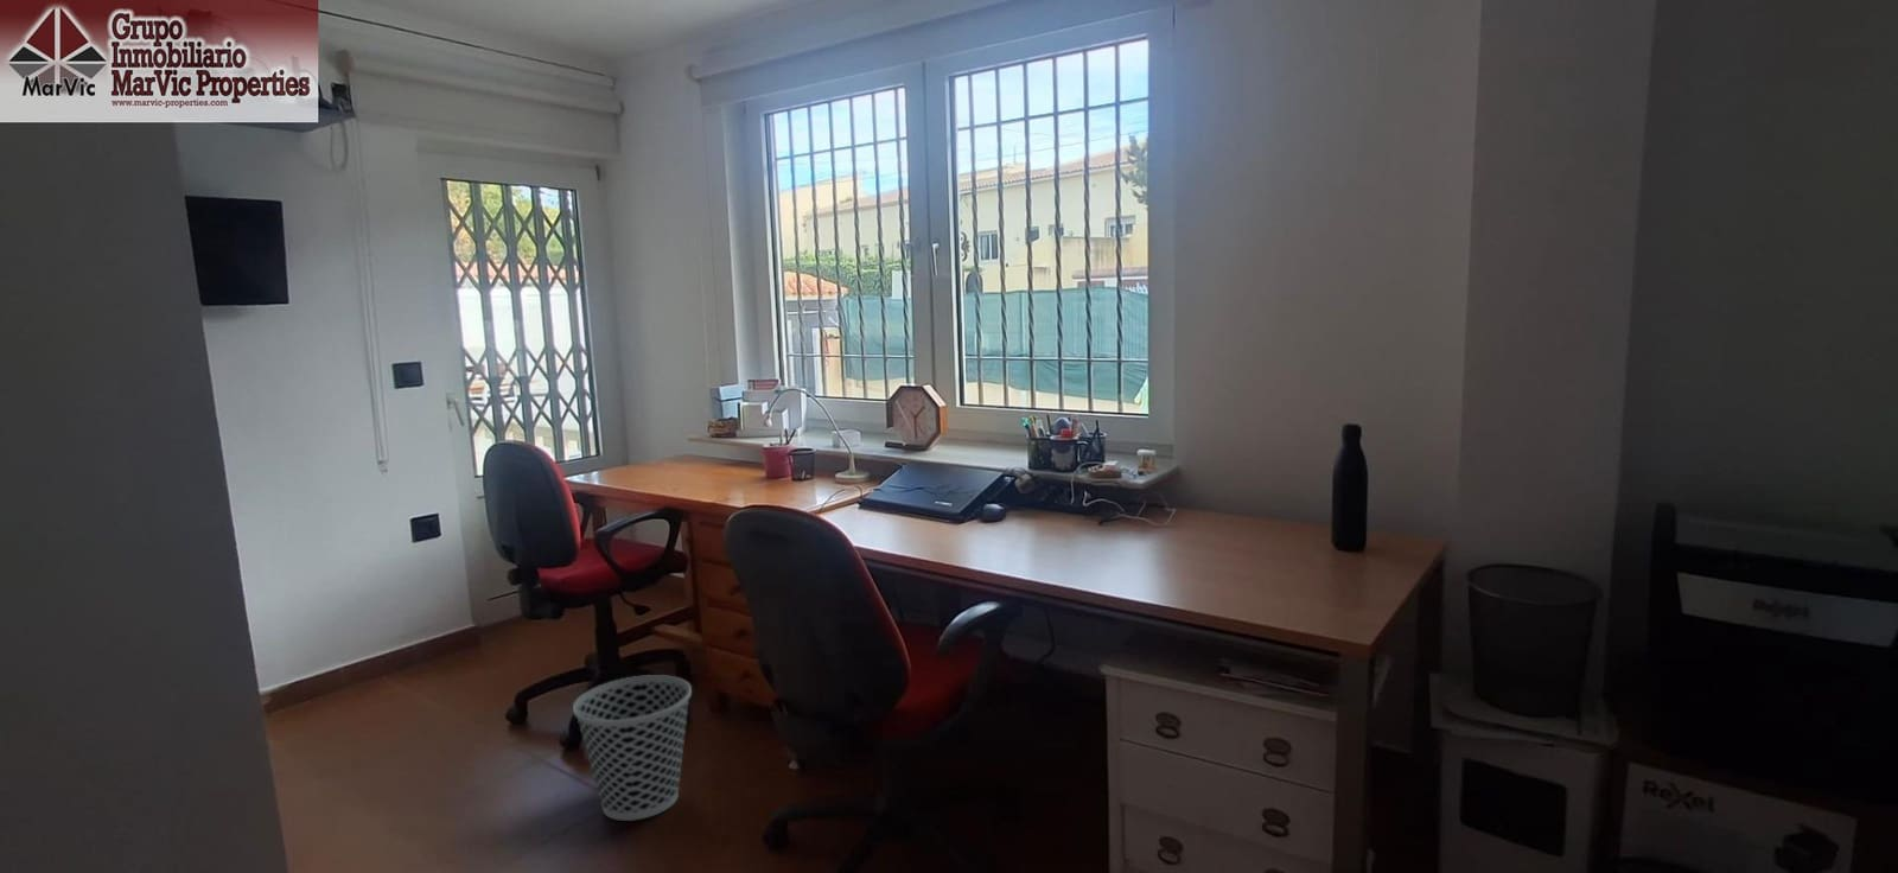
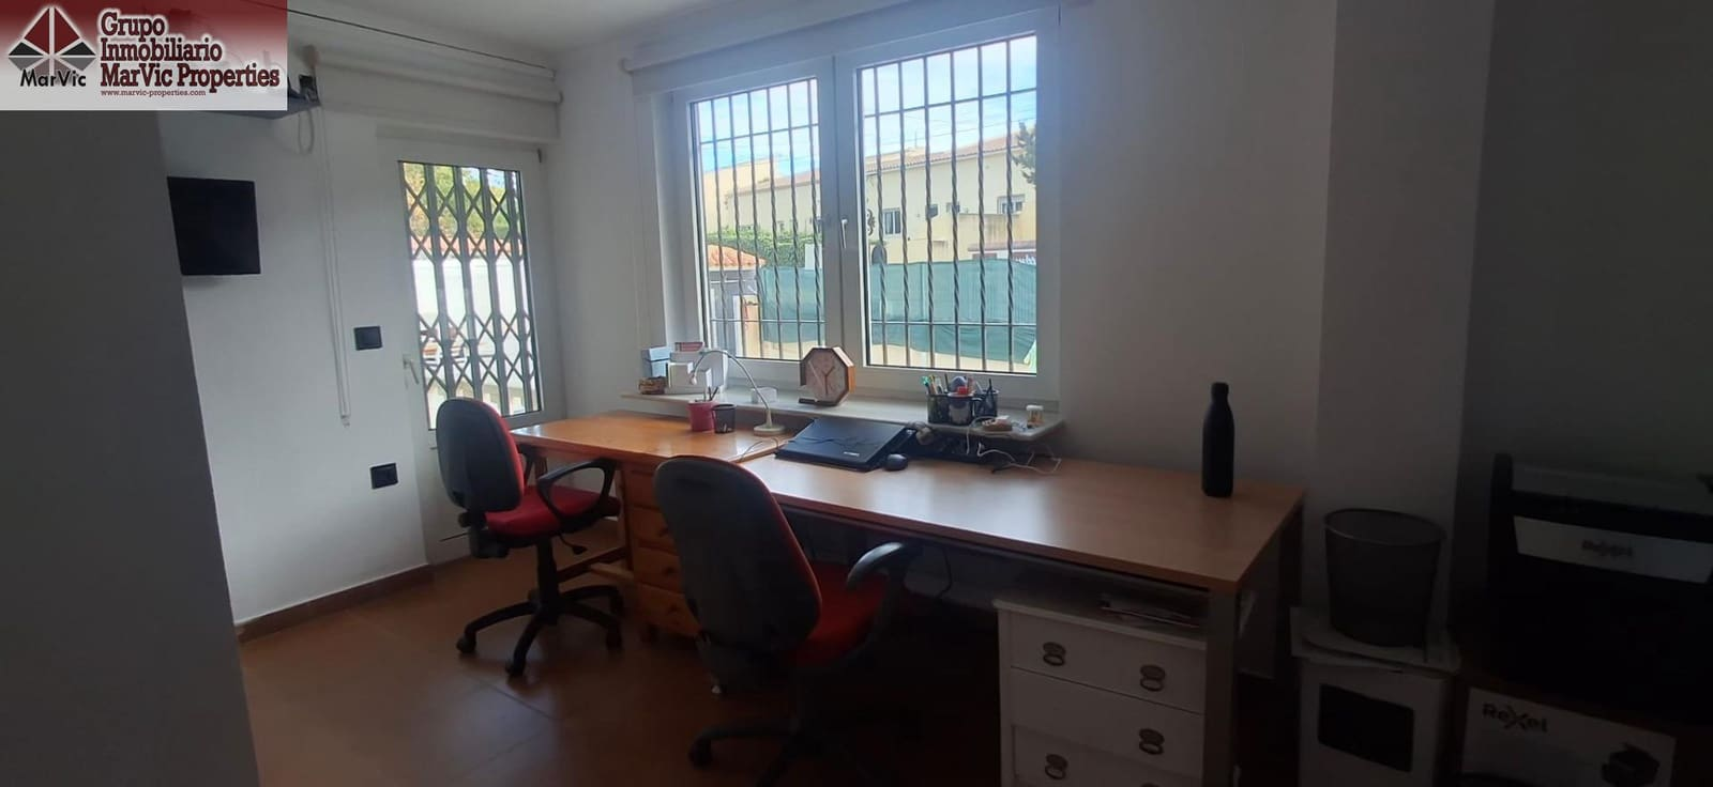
- wastebasket (637, 748)
